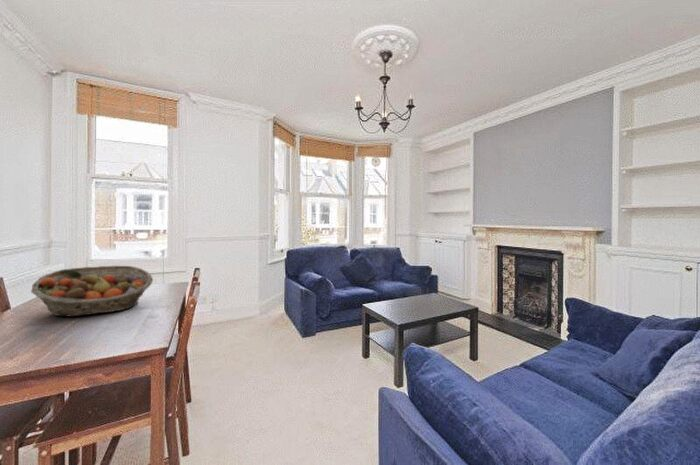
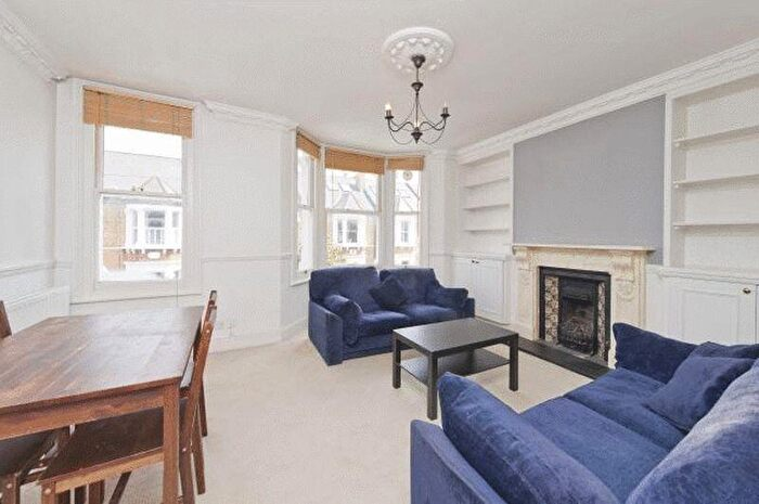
- fruit basket (97, 288)
